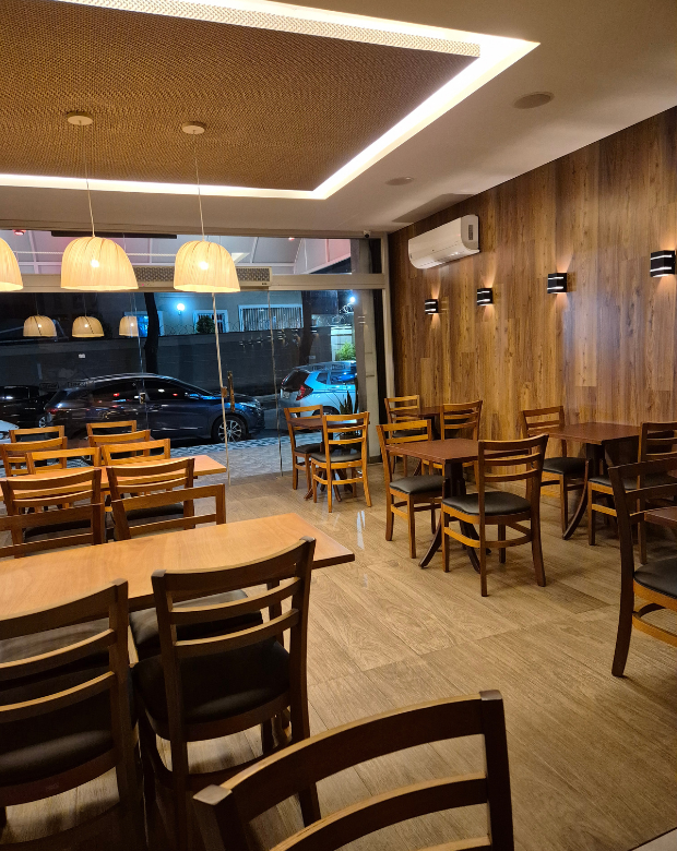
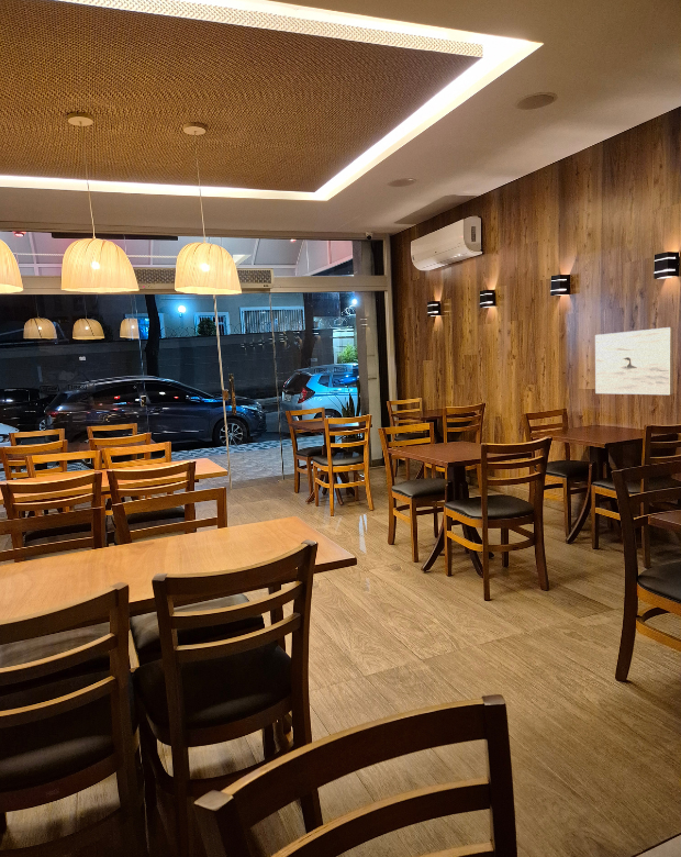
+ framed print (630, 363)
